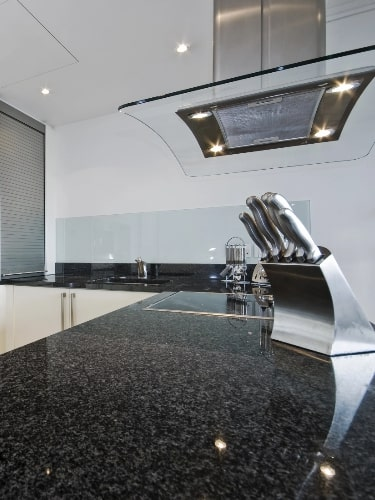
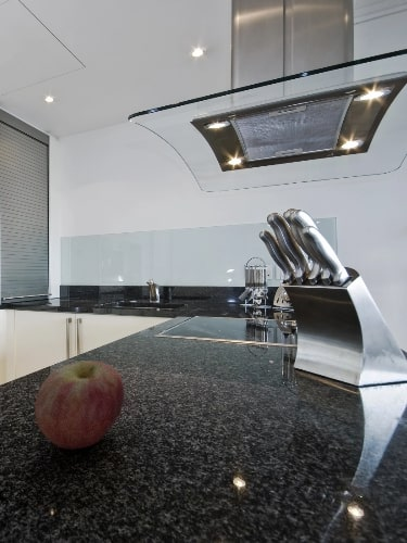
+ apple (81, 402)
